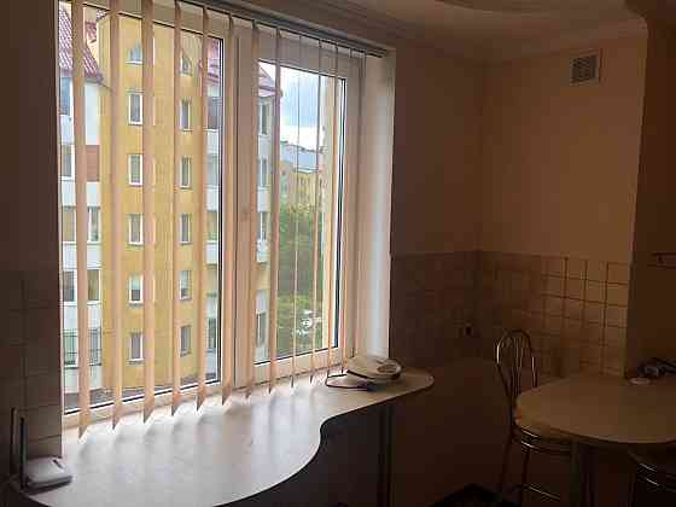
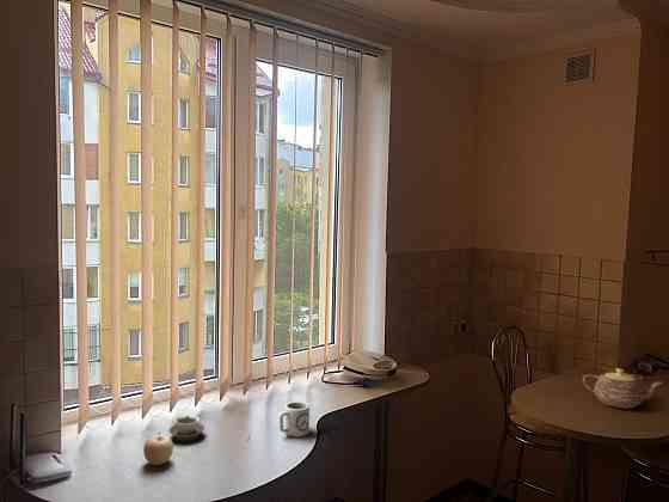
+ cup (186, 428)
+ fruit (158, 447)
+ teapot (621, 386)
+ cup (293, 420)
